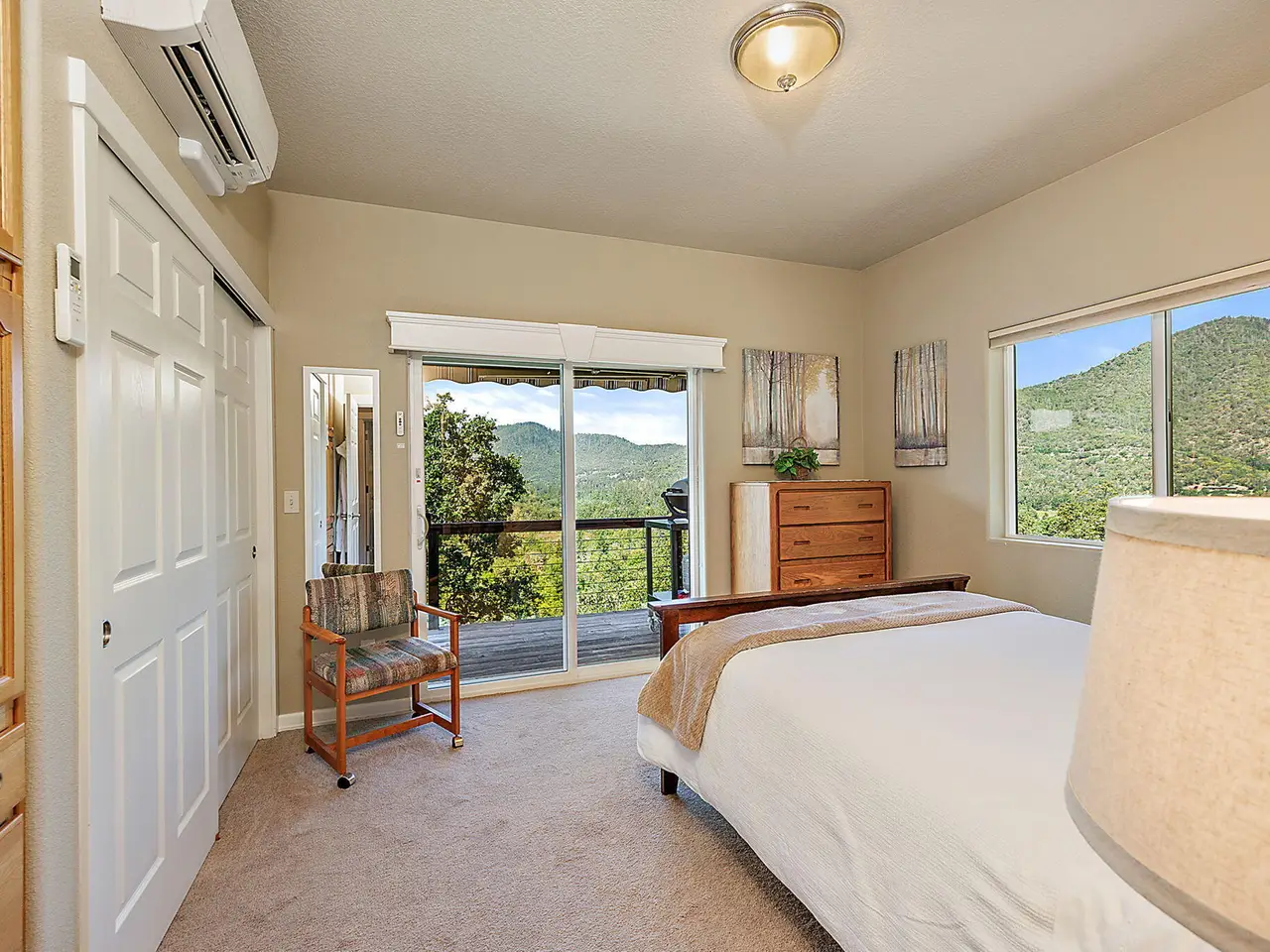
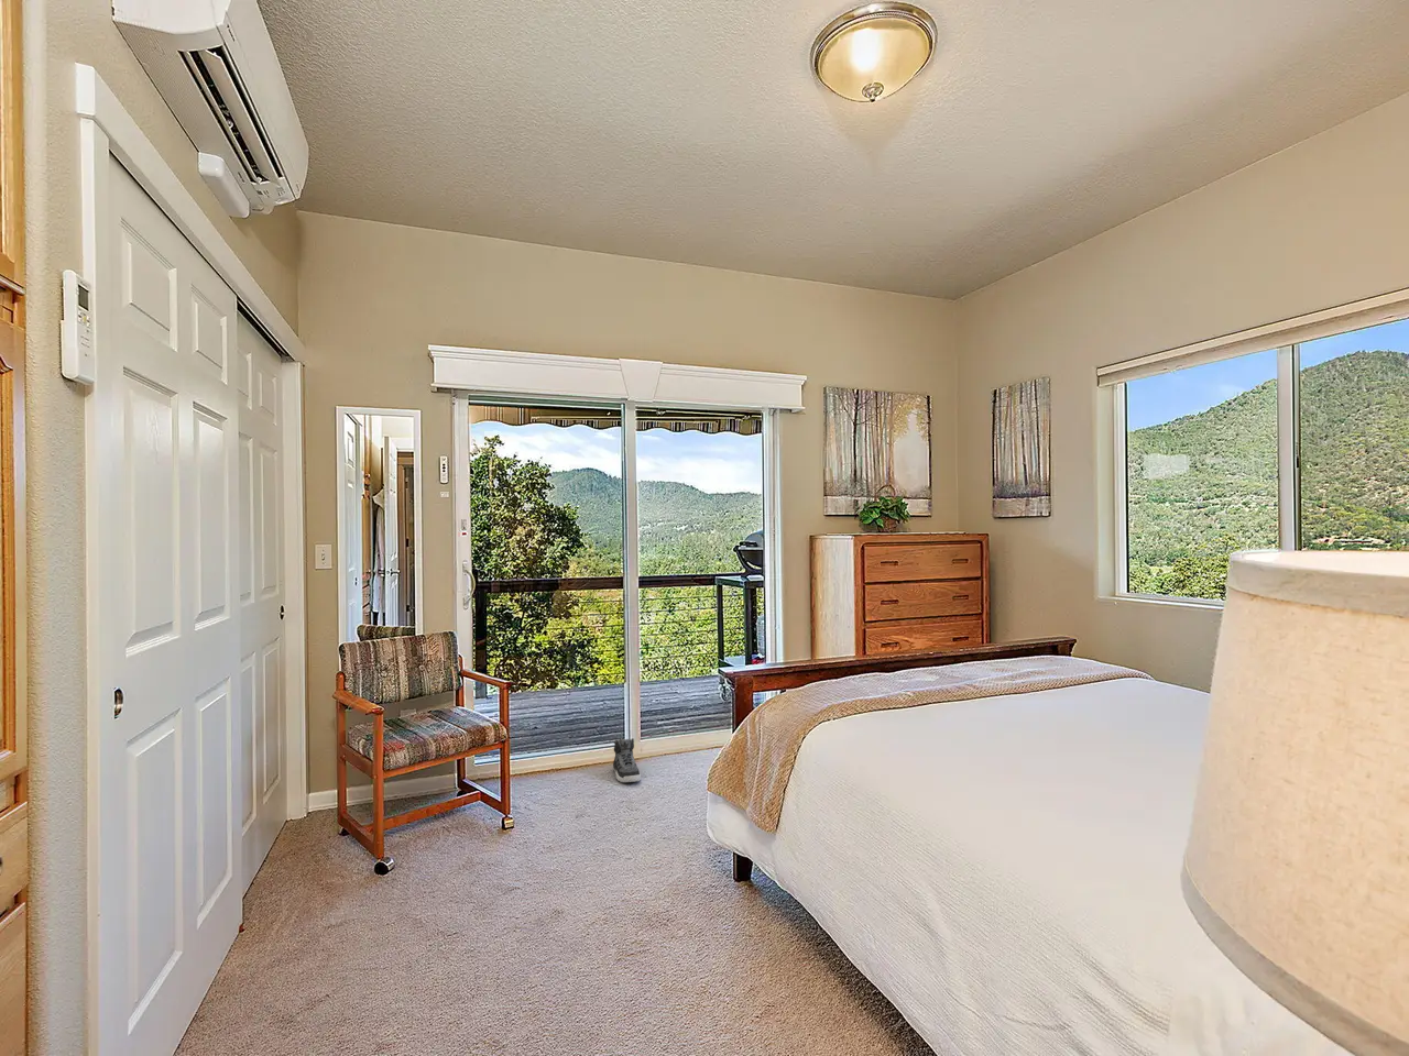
+ sneaker (626, 758)
